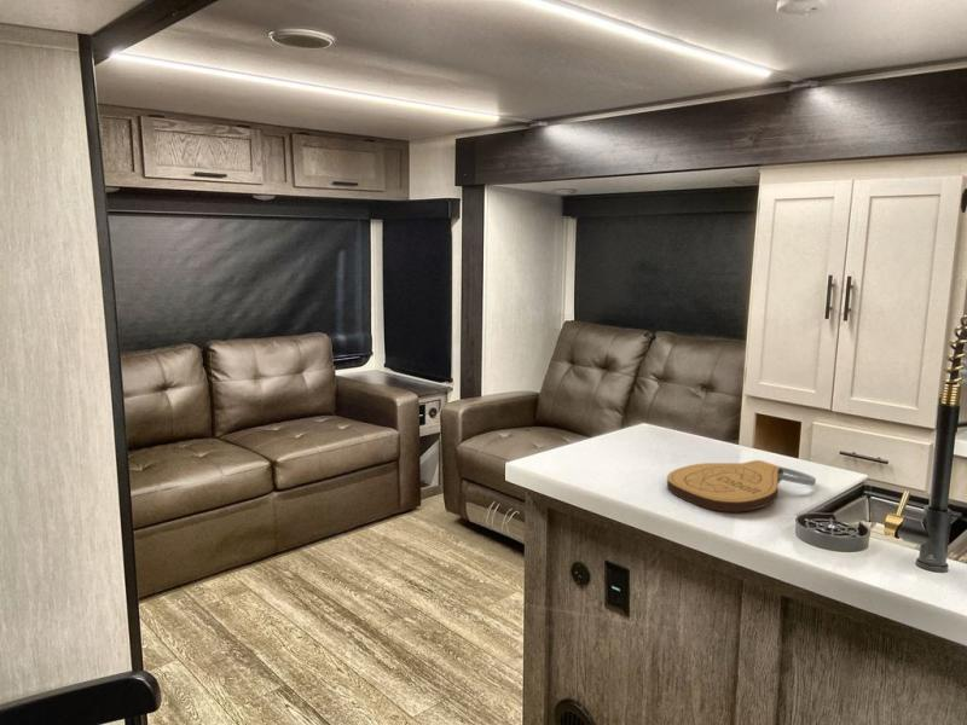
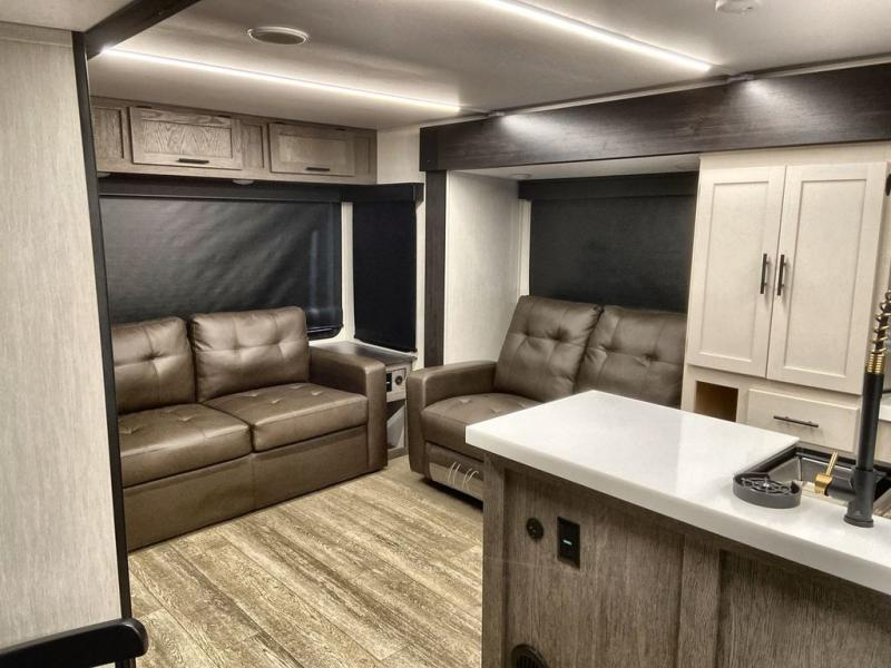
- key chain (748, 477)
